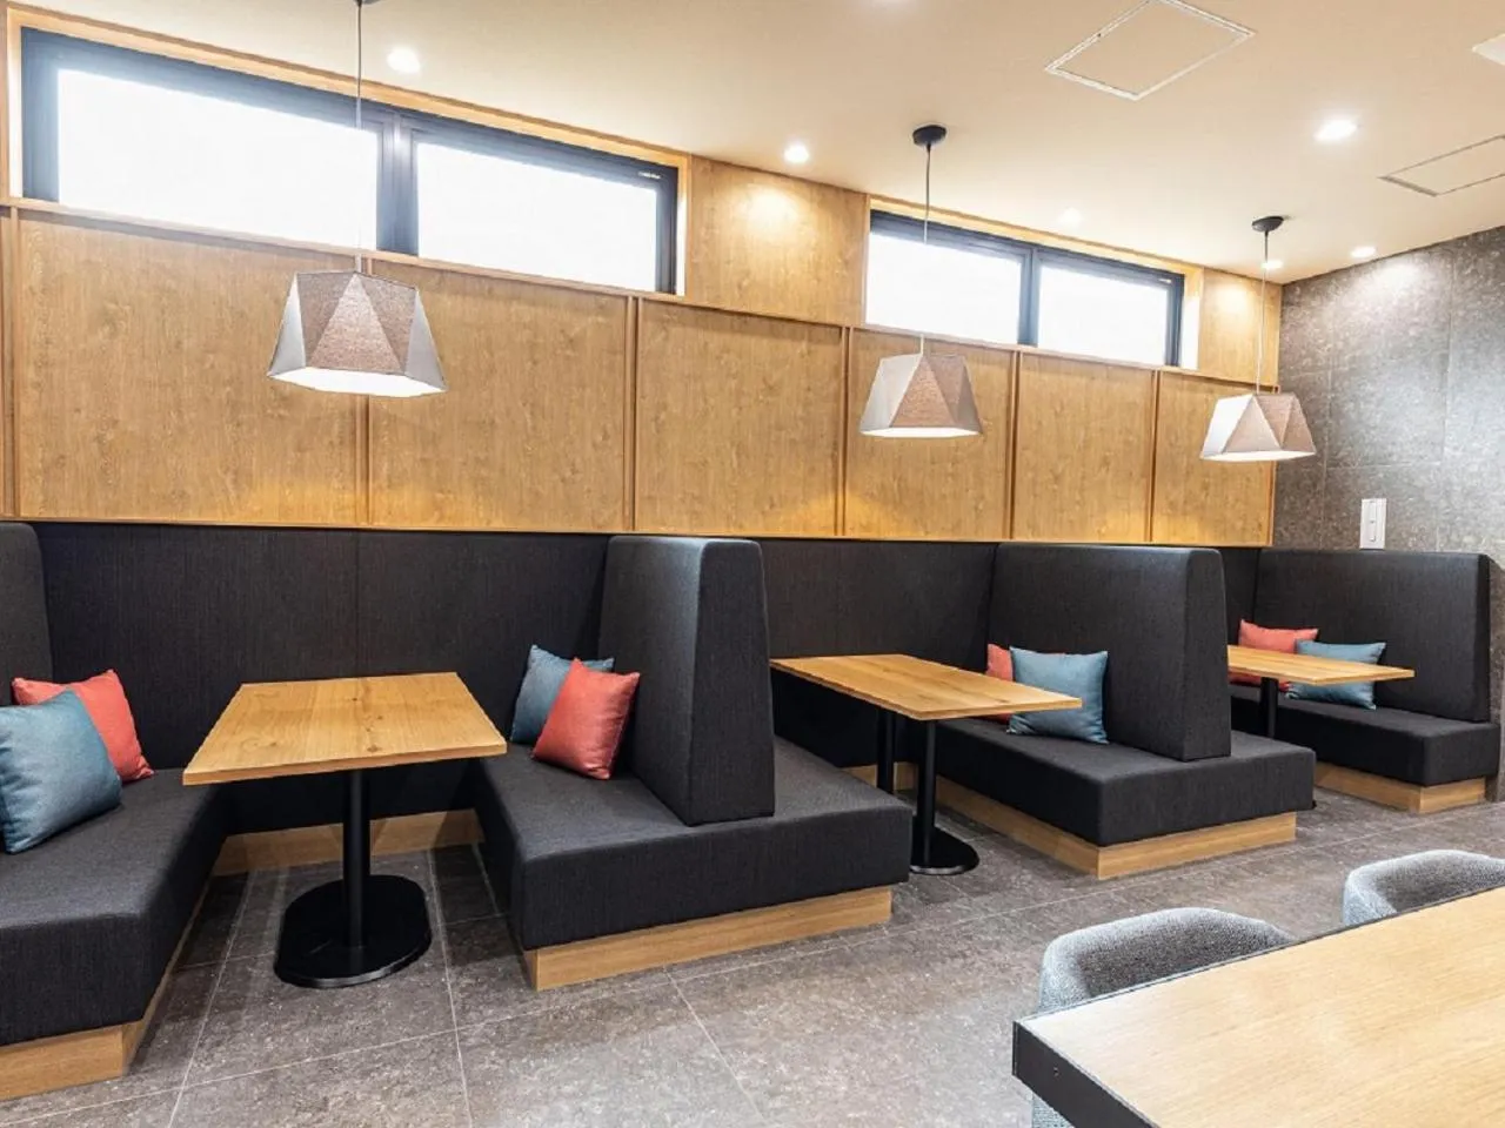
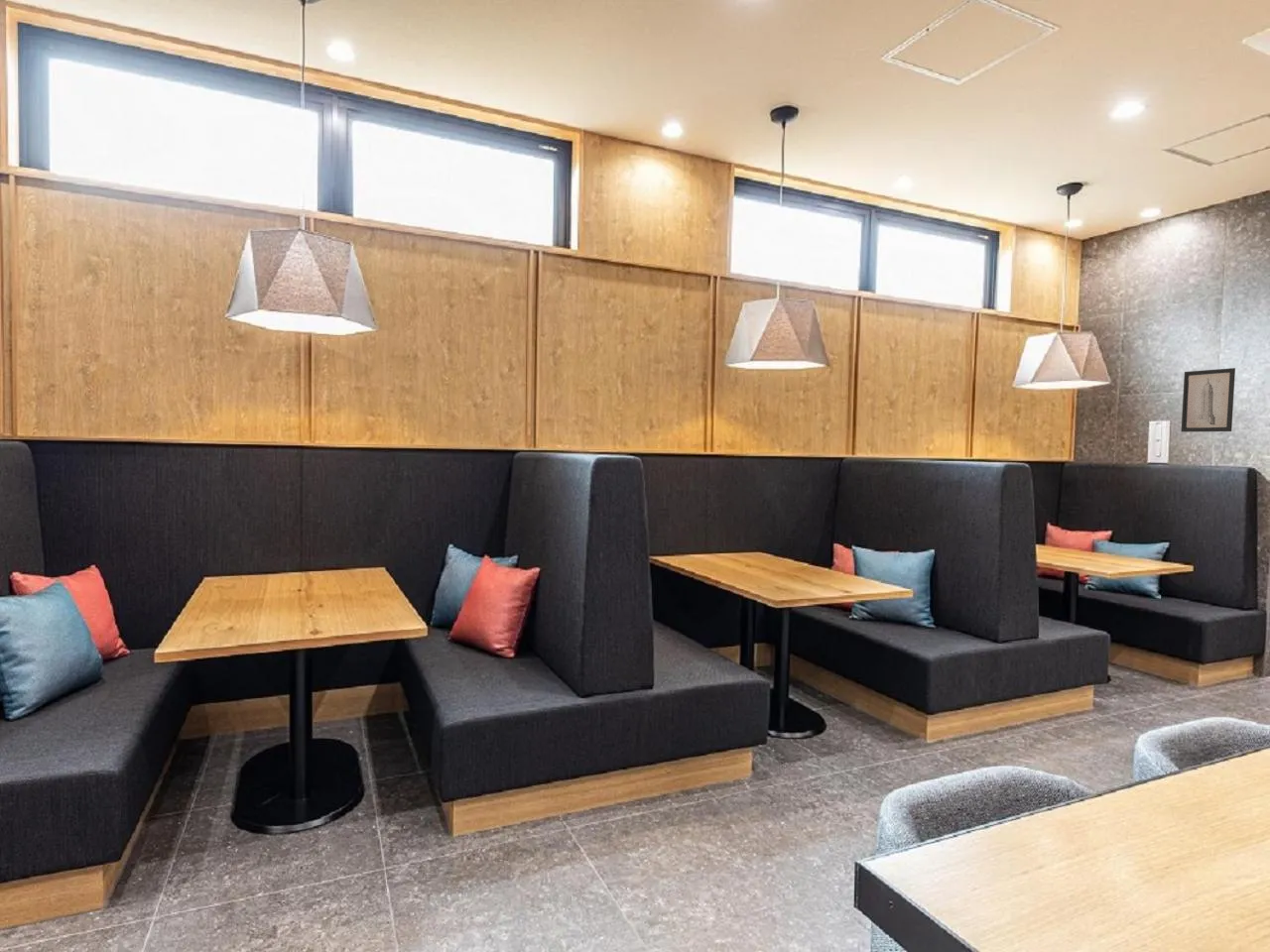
+ wall art (1206, 401)
